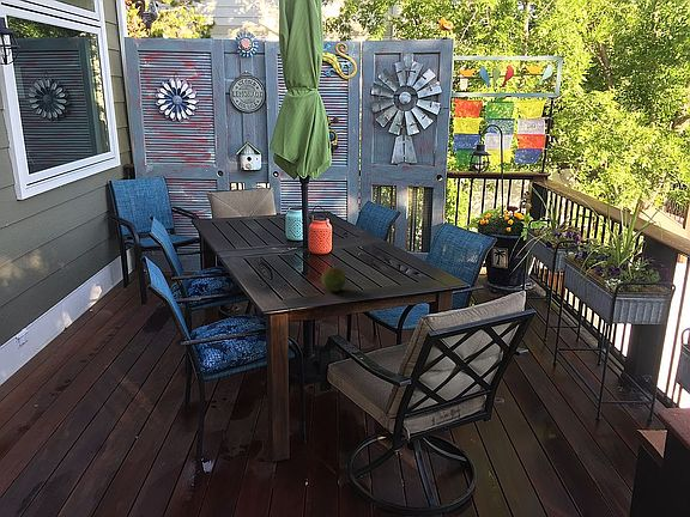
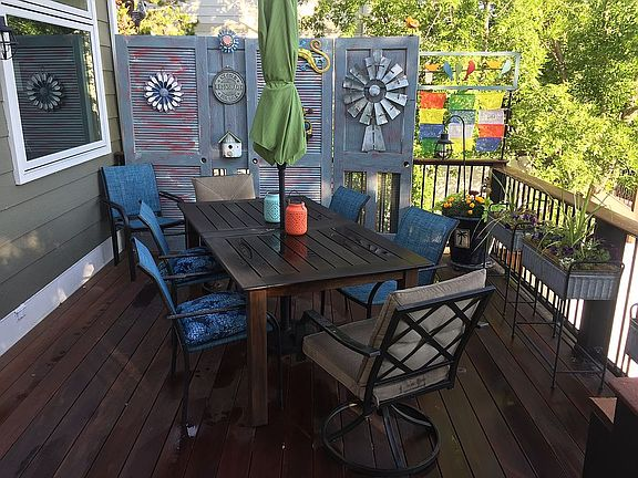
- fruit (334, 279)
